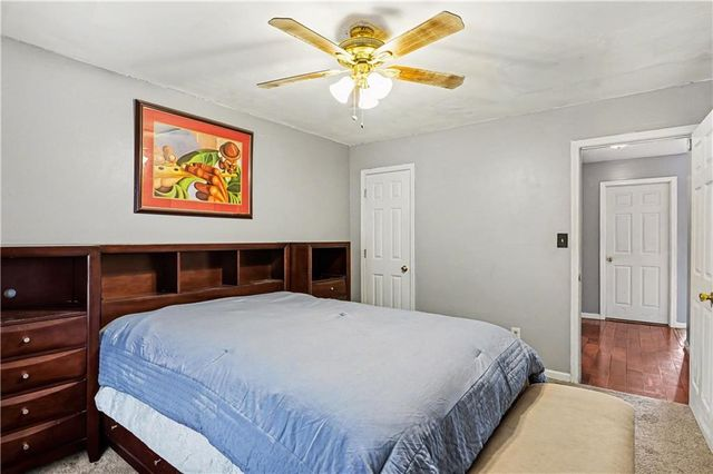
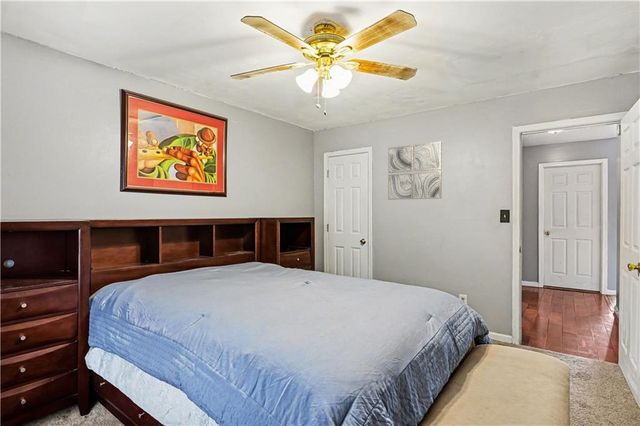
+ wall art (412, 171)
